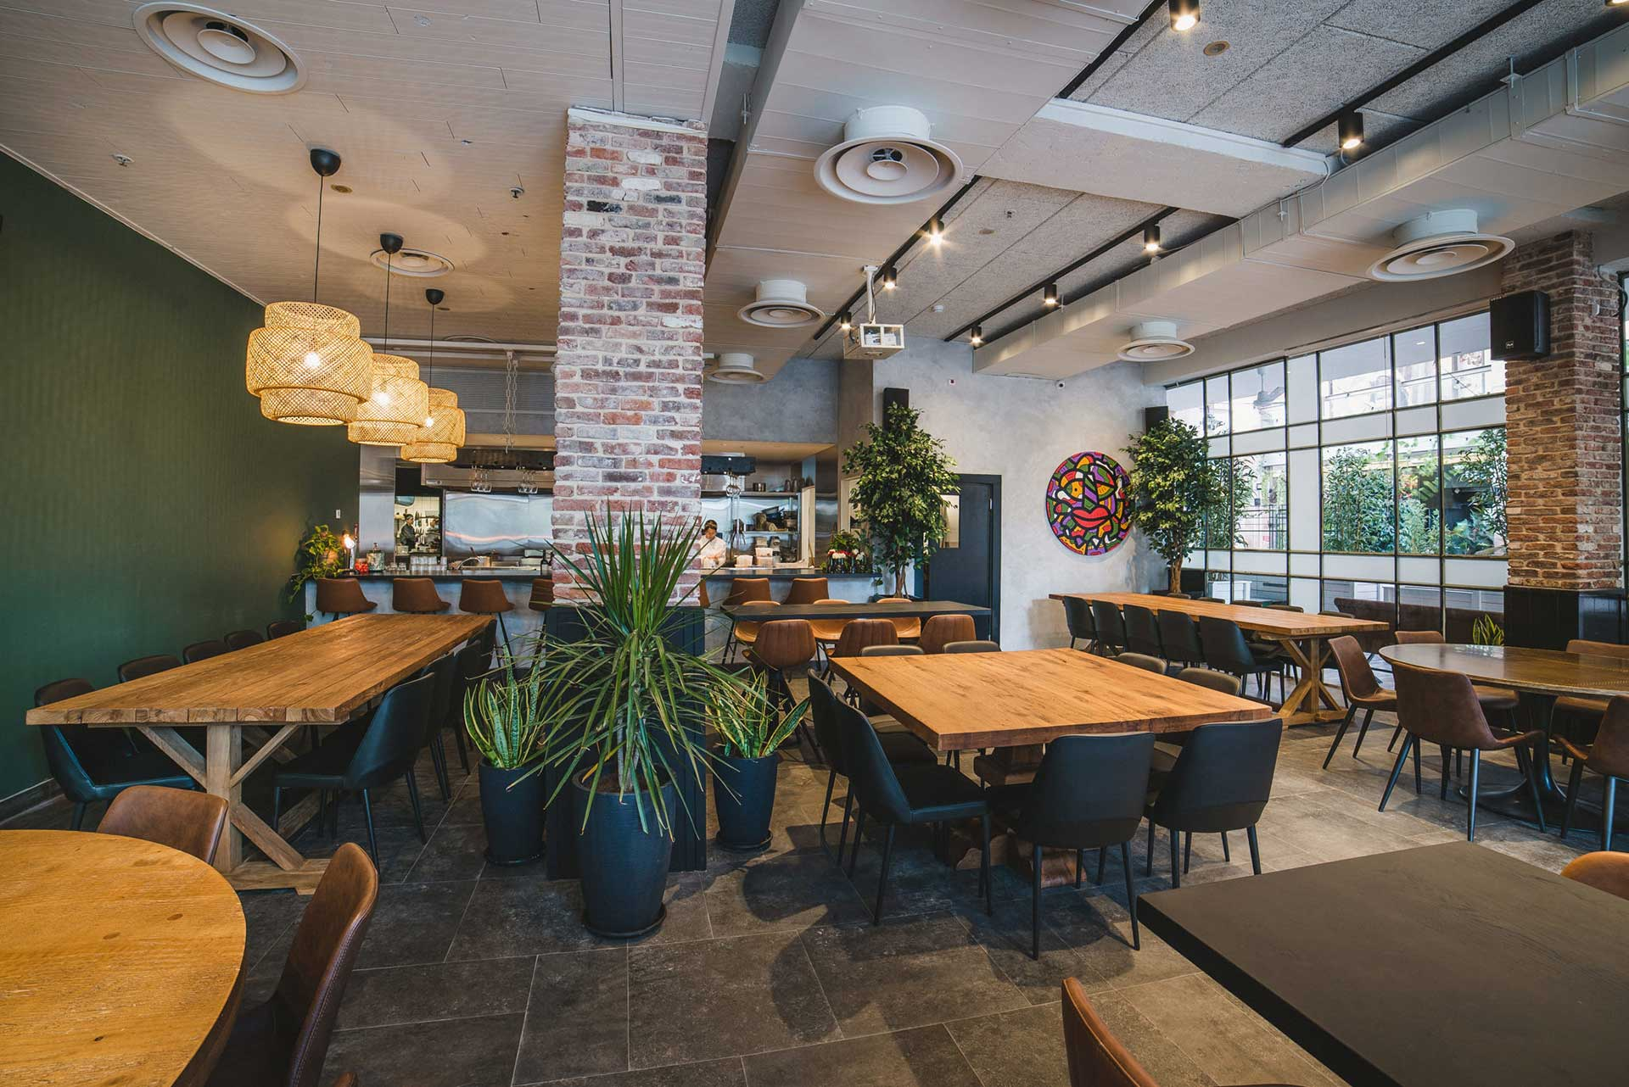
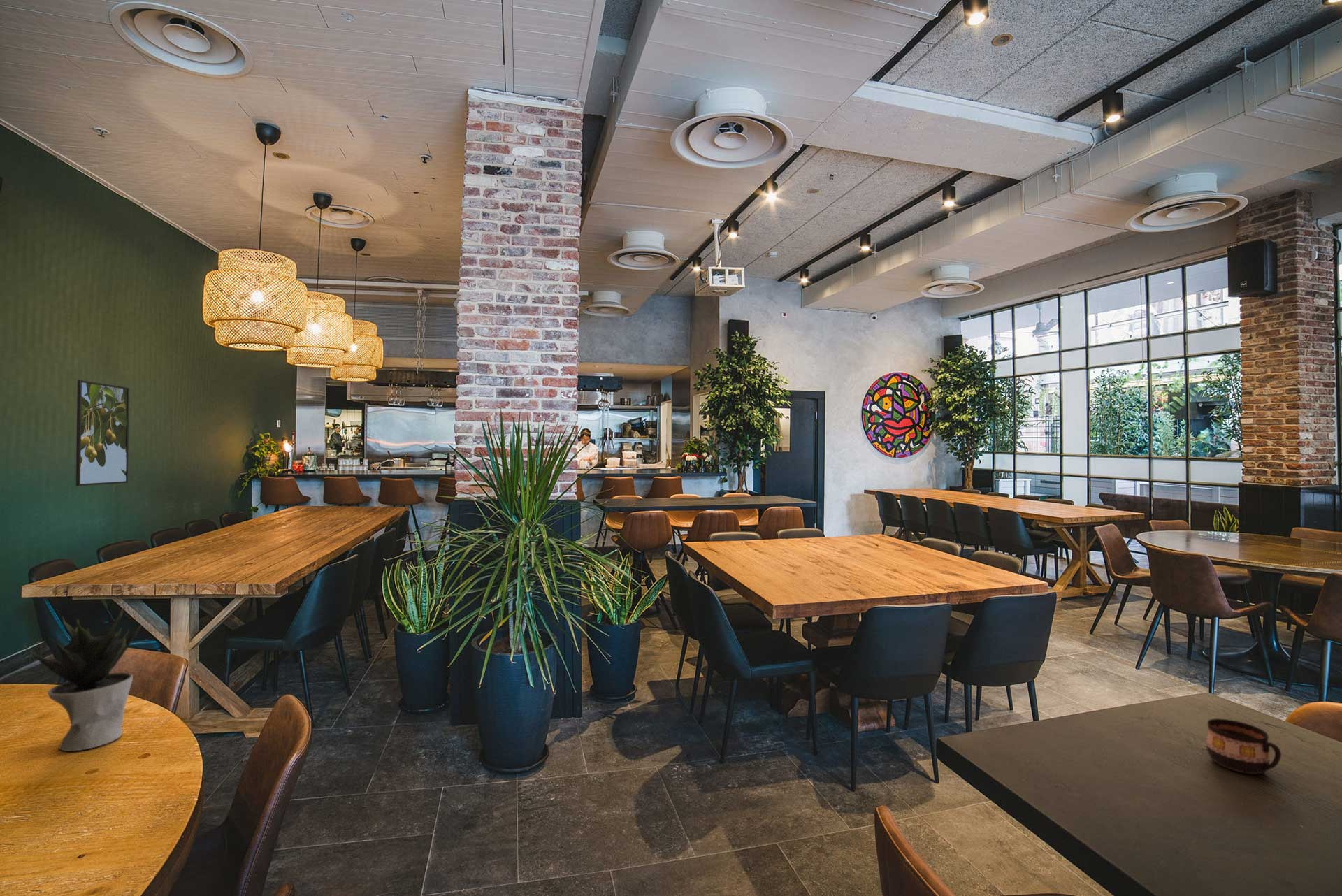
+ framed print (103, 434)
+ cup (1239, 748)
+ potted plant (88, 677)
